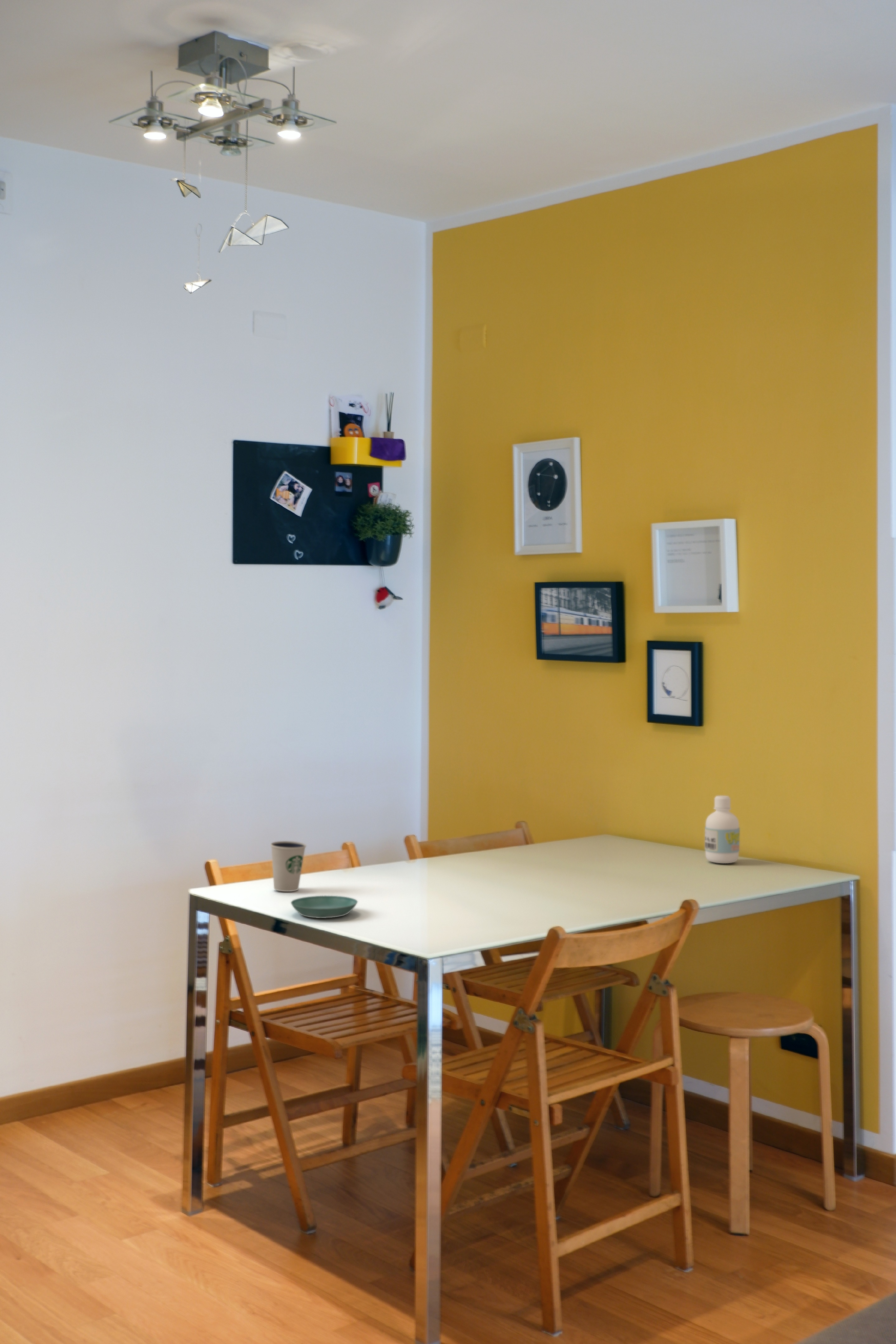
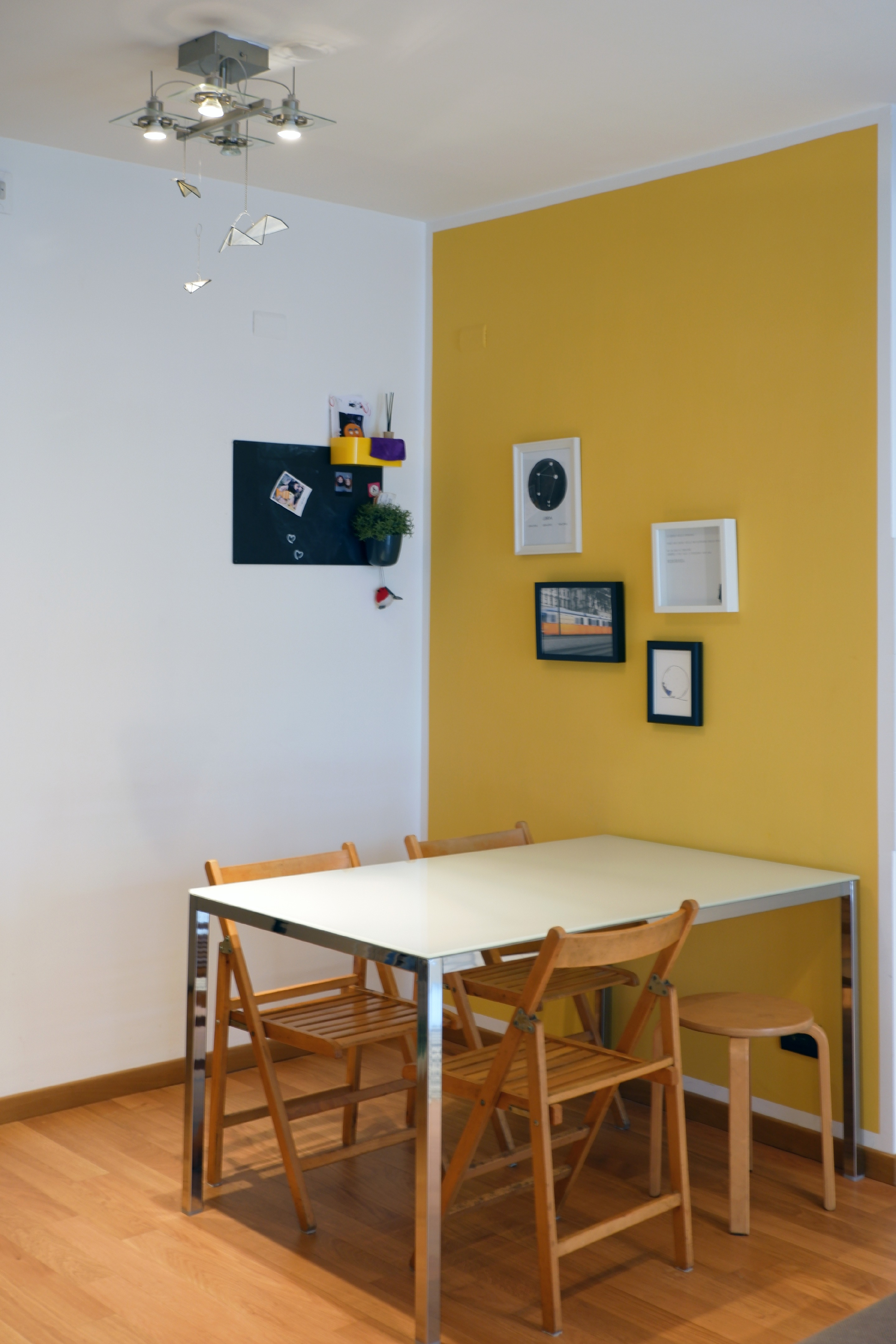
- bottle (722, 829)
- saucer (324, 907)
- dixie cup (288, 866)
